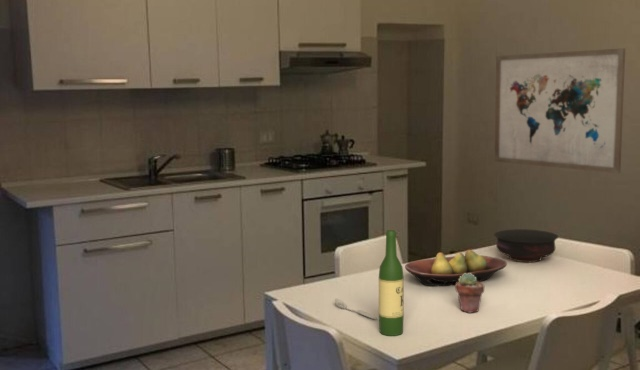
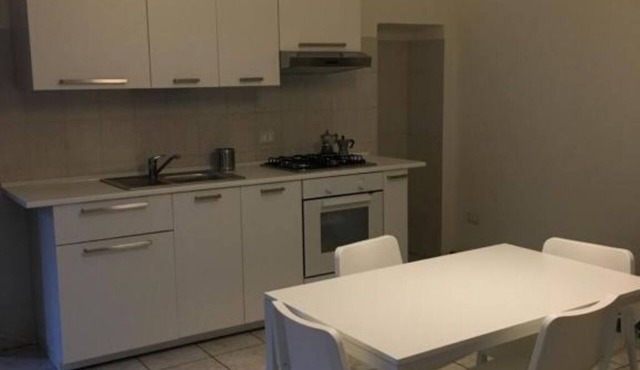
- wine bottle (391, 281)
- spoon (355, 310)
- wall art (553, 110)
- bowl (525, 247)
- fruit bowl (455, 265)
- potted succulent (469, 291)
